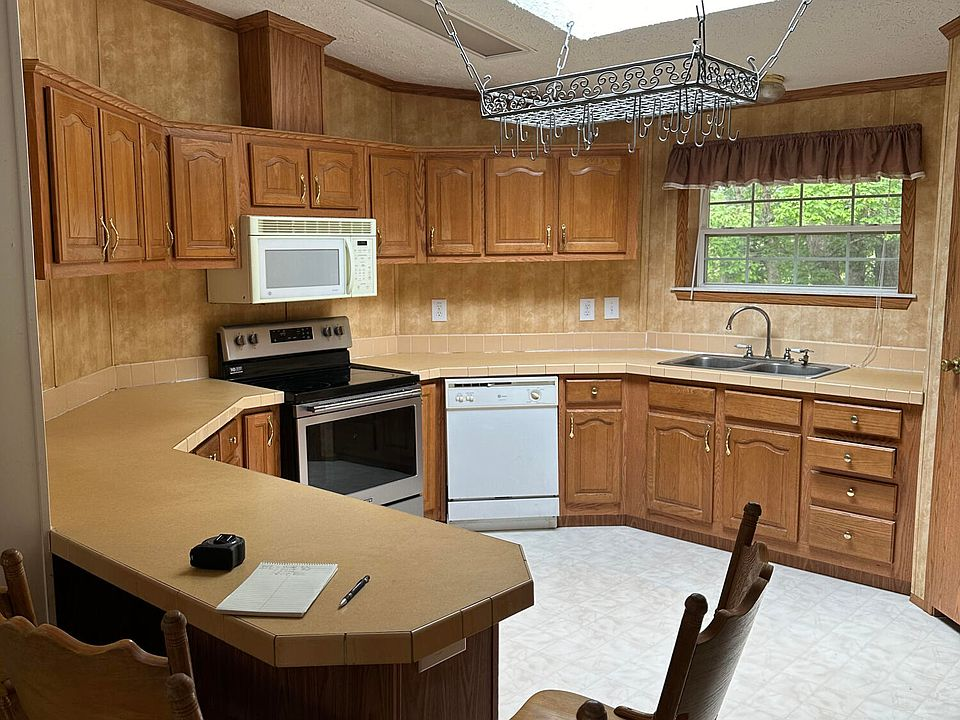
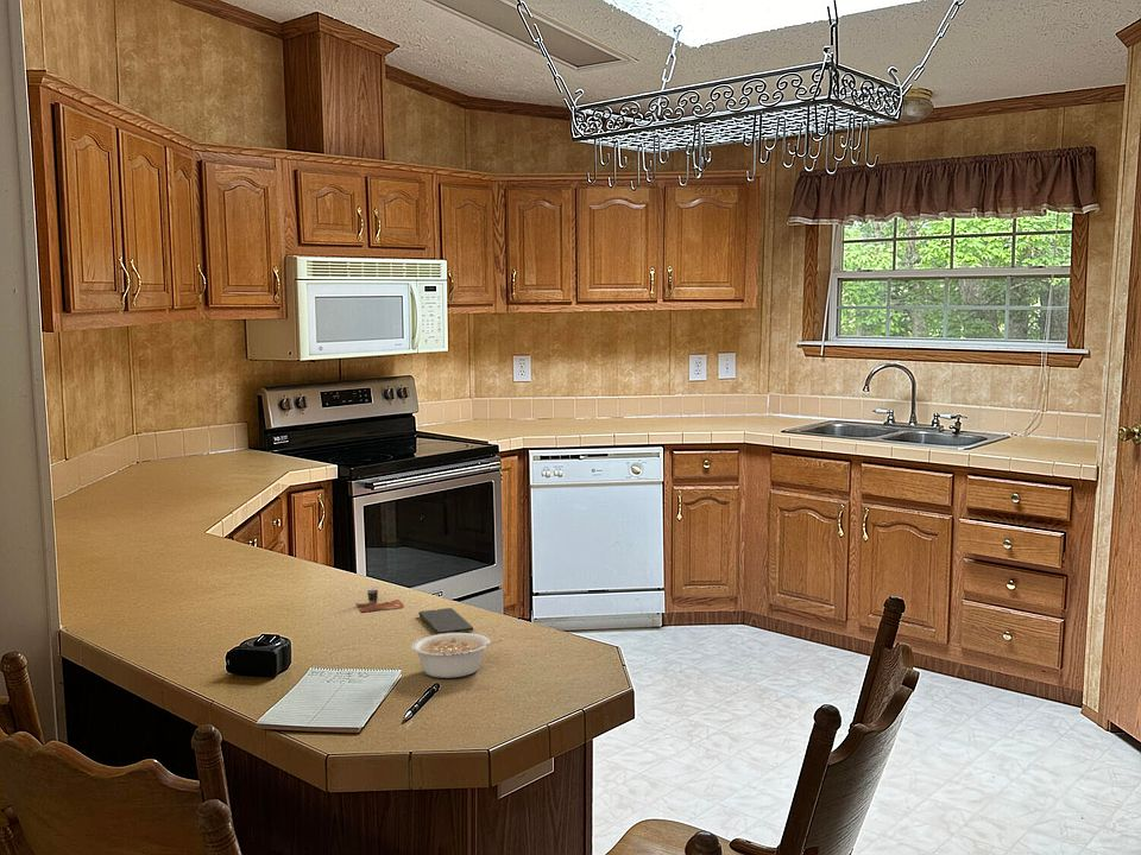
+ smartphone (445, 621)
+ legume (454, 653)
+ cup (377, 596)
